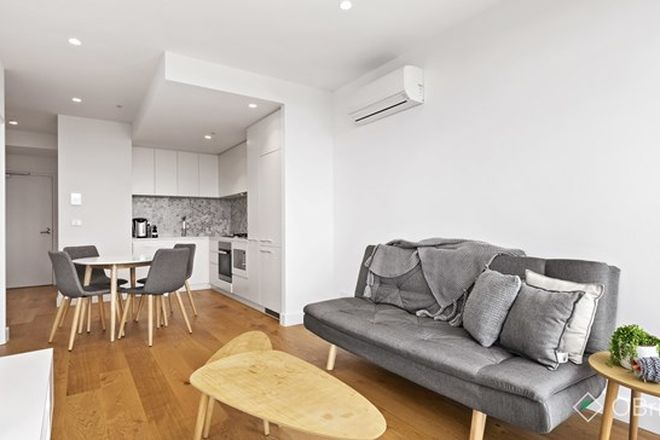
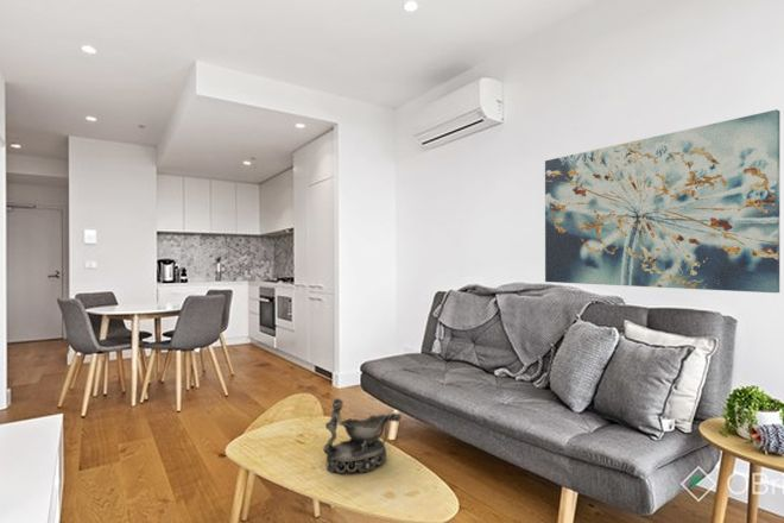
+ decorative bowl (361, 427)
+ wall art (639, 213)
